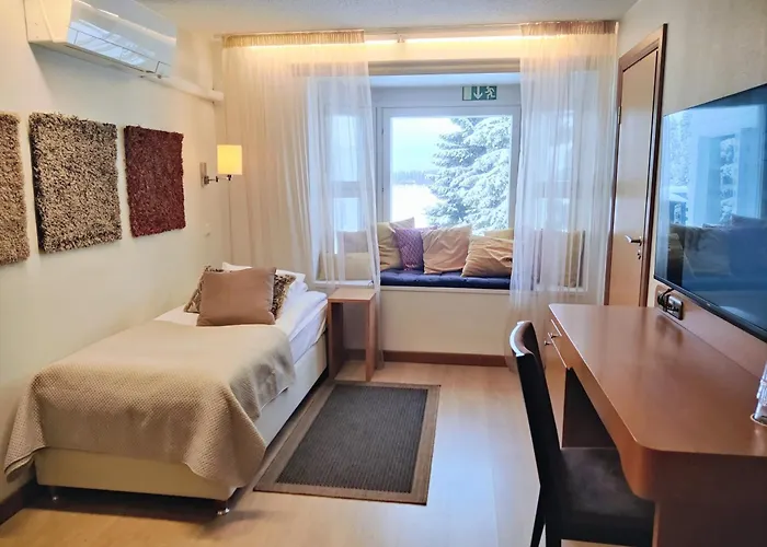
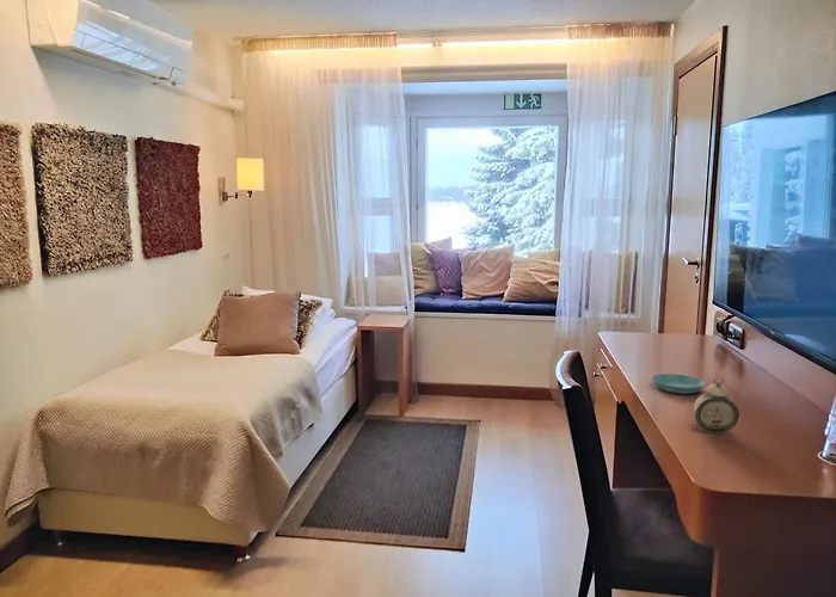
+ saucer (677, 383)
+ alarm clock (715, 402)
